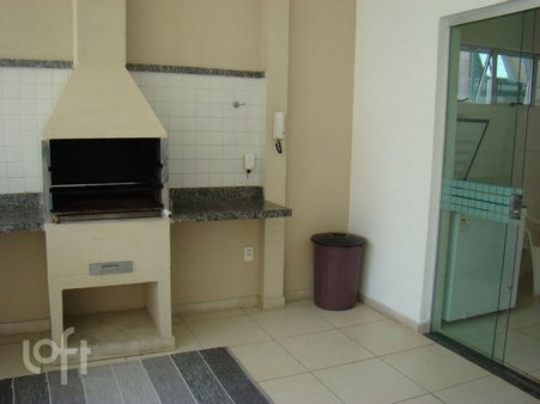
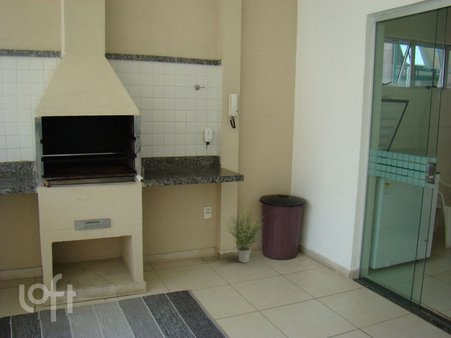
+ potted plant (244, 236)
